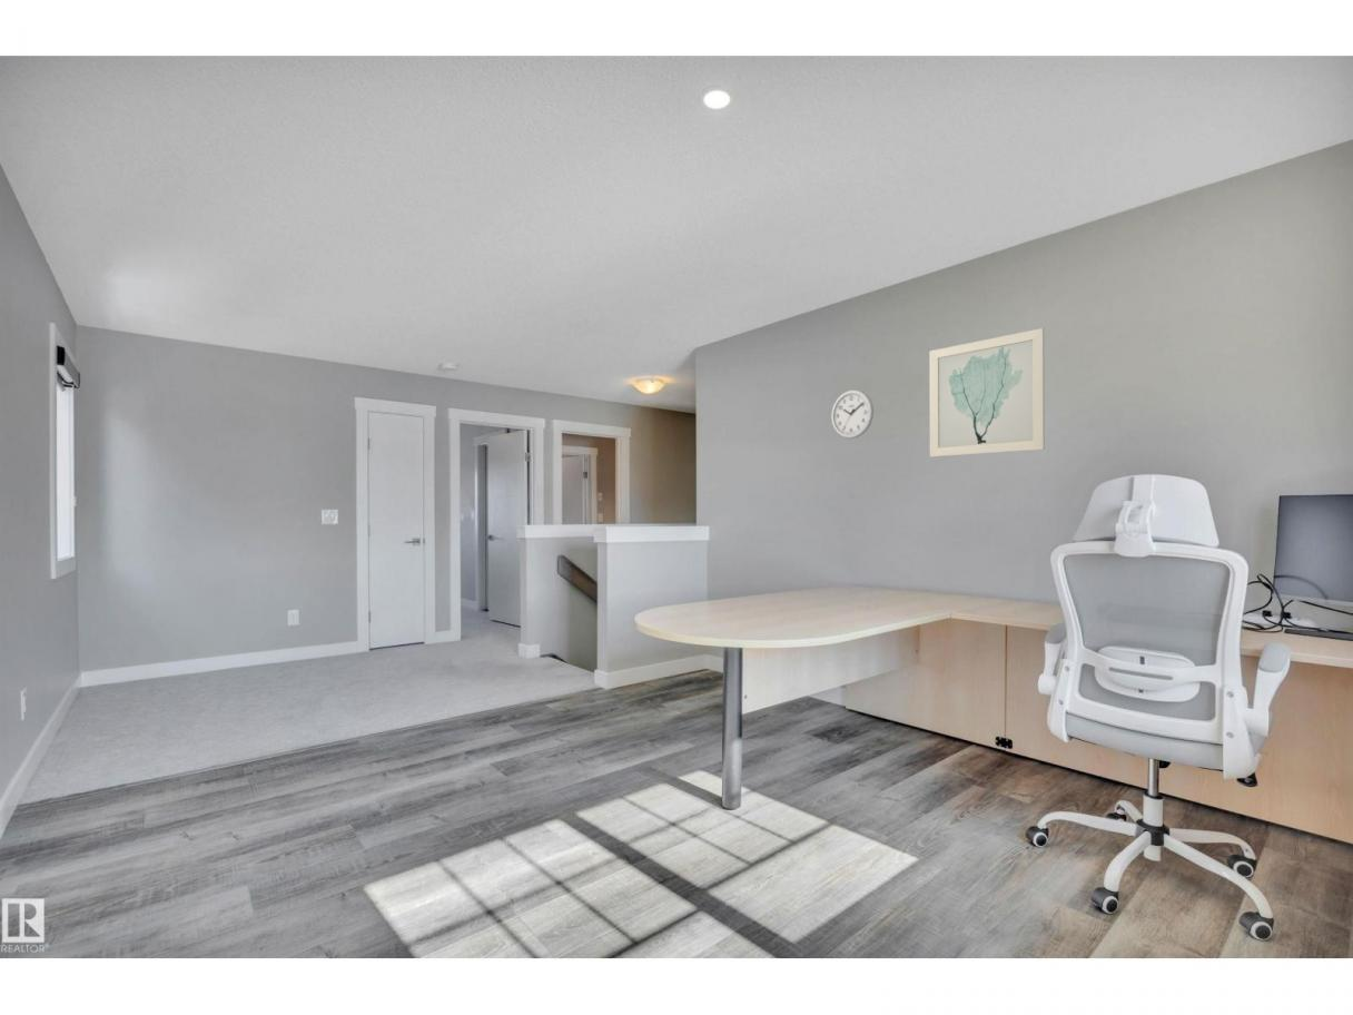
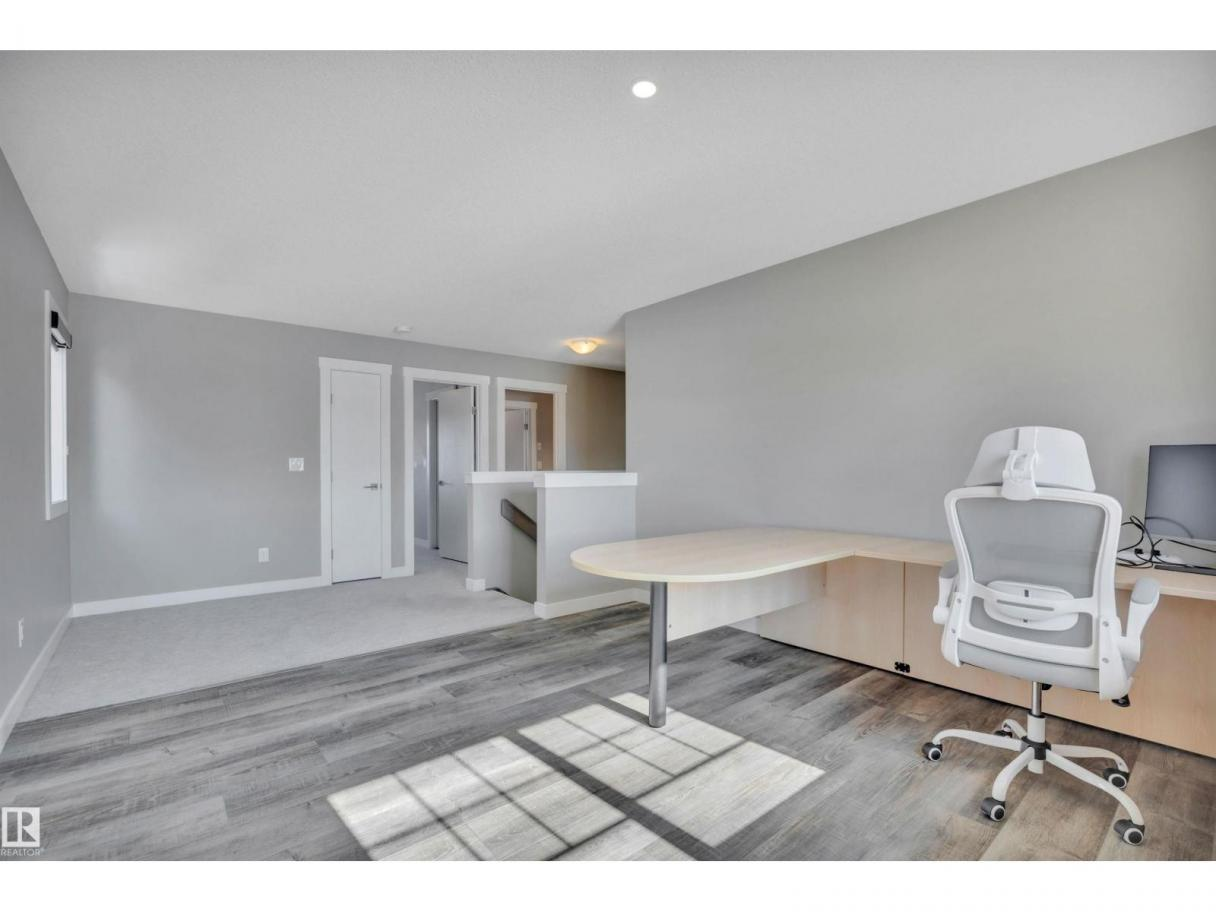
- wall clock (850, 414)
- wall art (982, 396)
